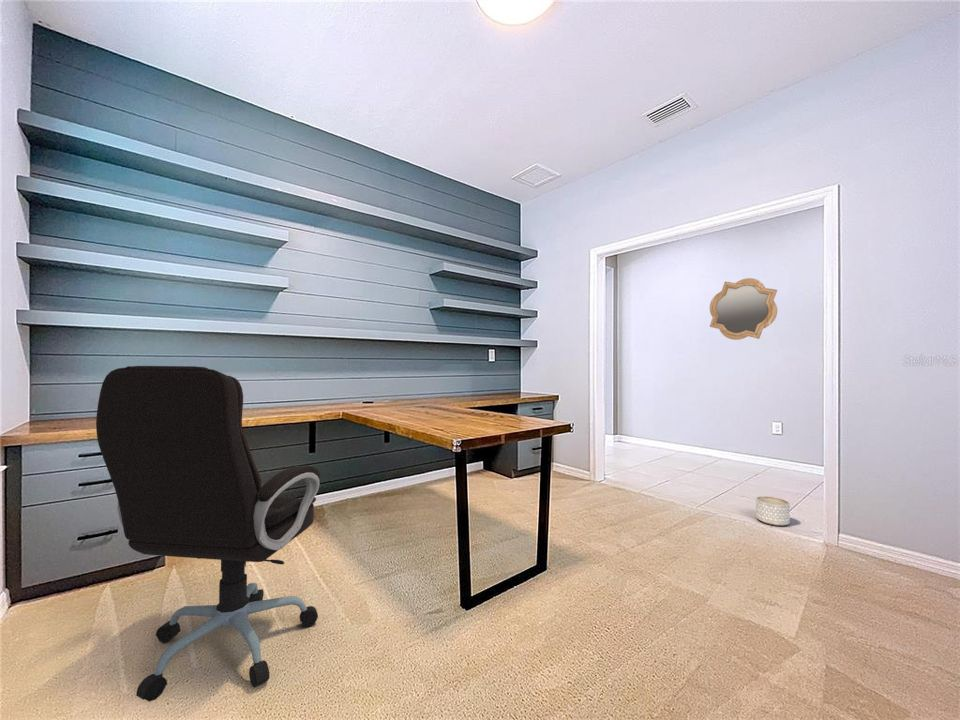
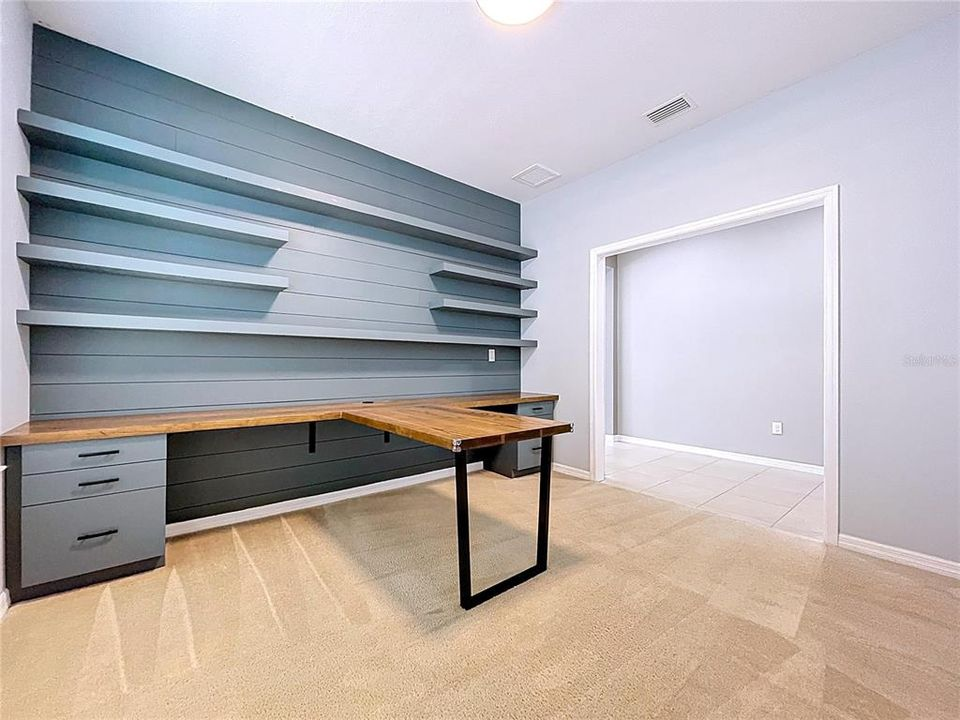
- planter (772, 511)
- mirror (741, 309)
- office chair (227, 506)
